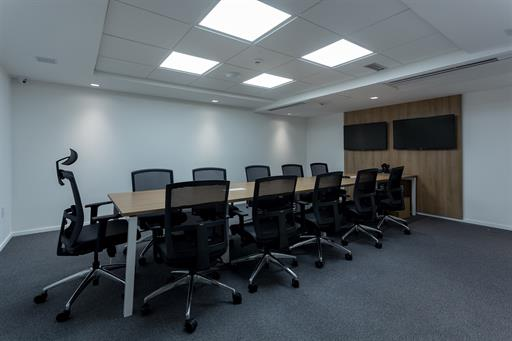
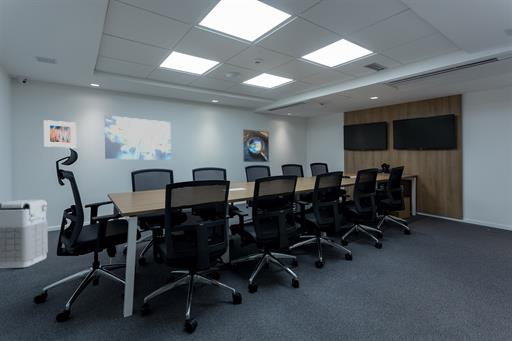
+ wall art (139, 139)
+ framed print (60, 134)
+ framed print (256, 146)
+ grenade (23, 231)
